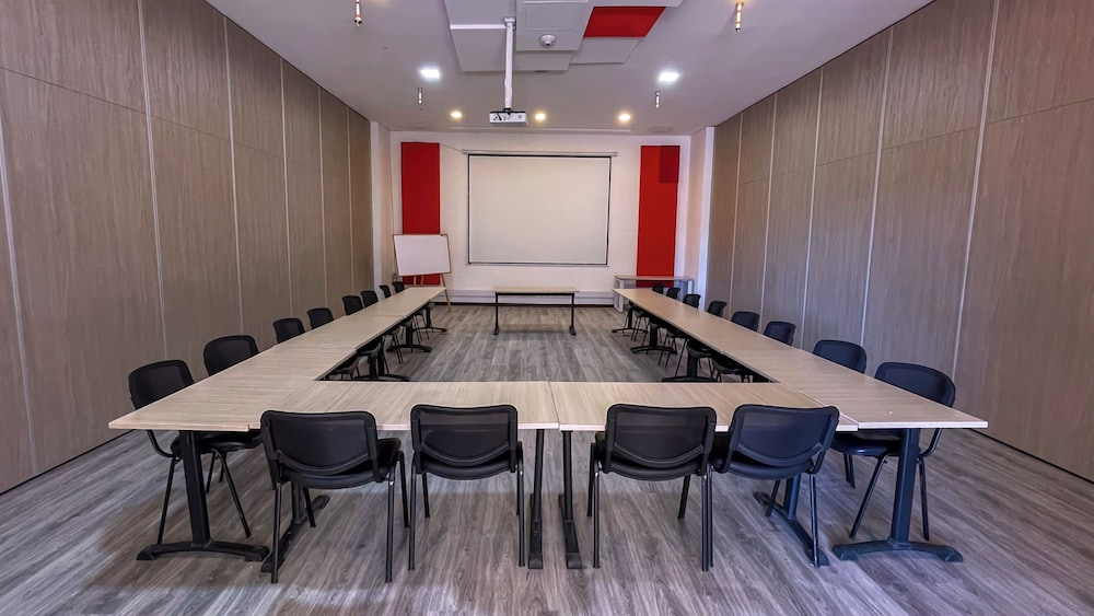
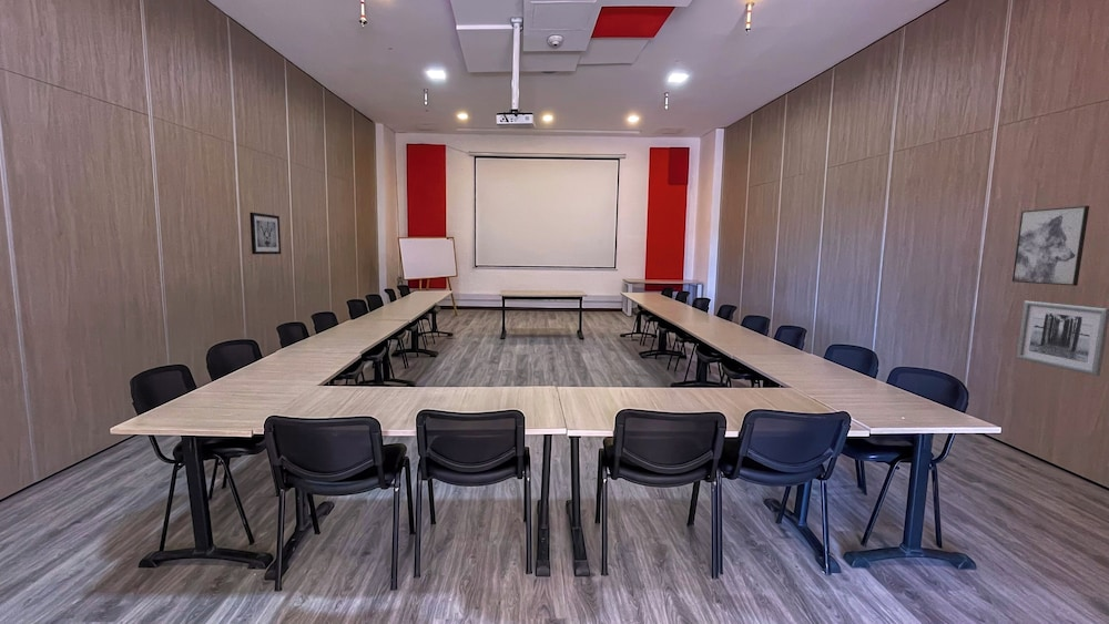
+ wall art (266, 234)
+ wall art (1059, 335)
+ wall art (1048, 246)
